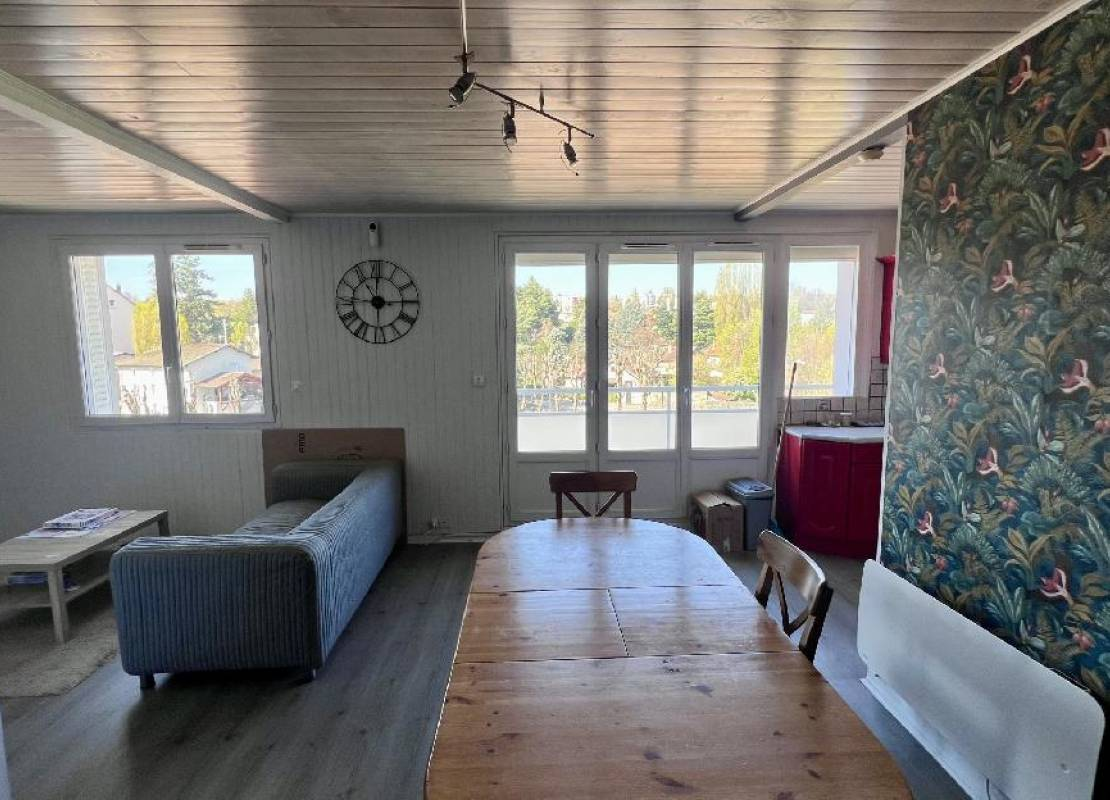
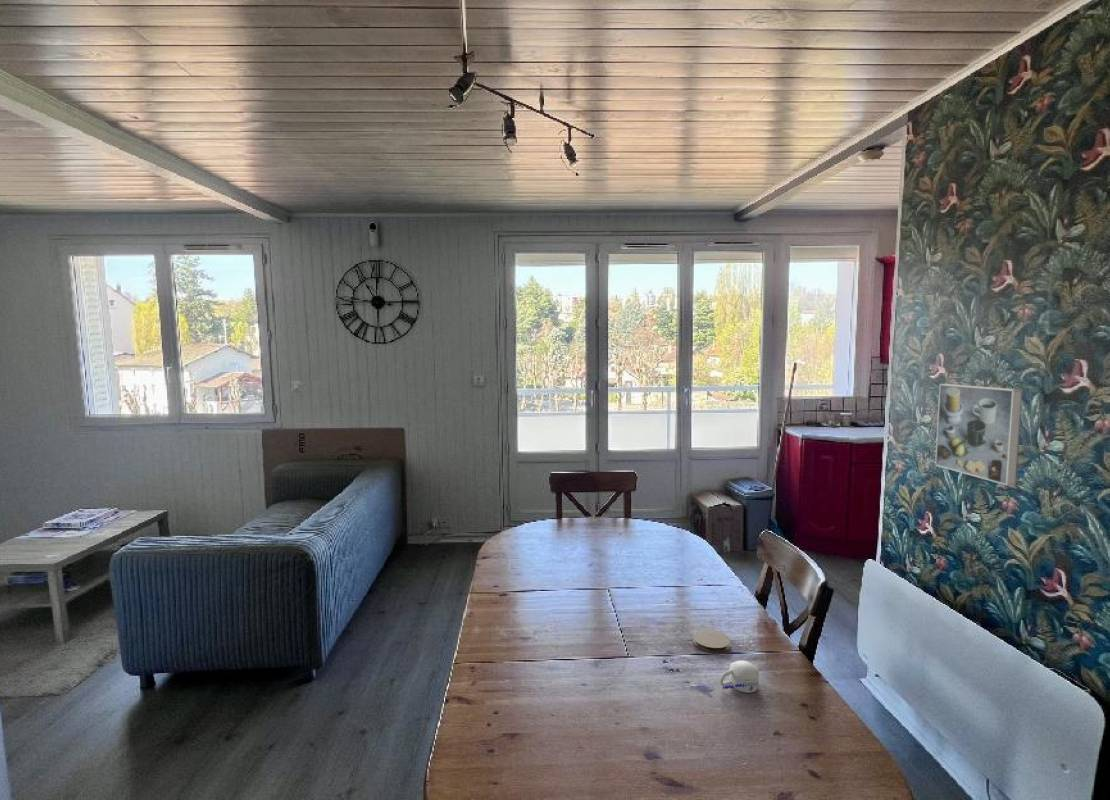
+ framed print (975, 430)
+ coaster (711, 640)
+ mug (736, 678)
